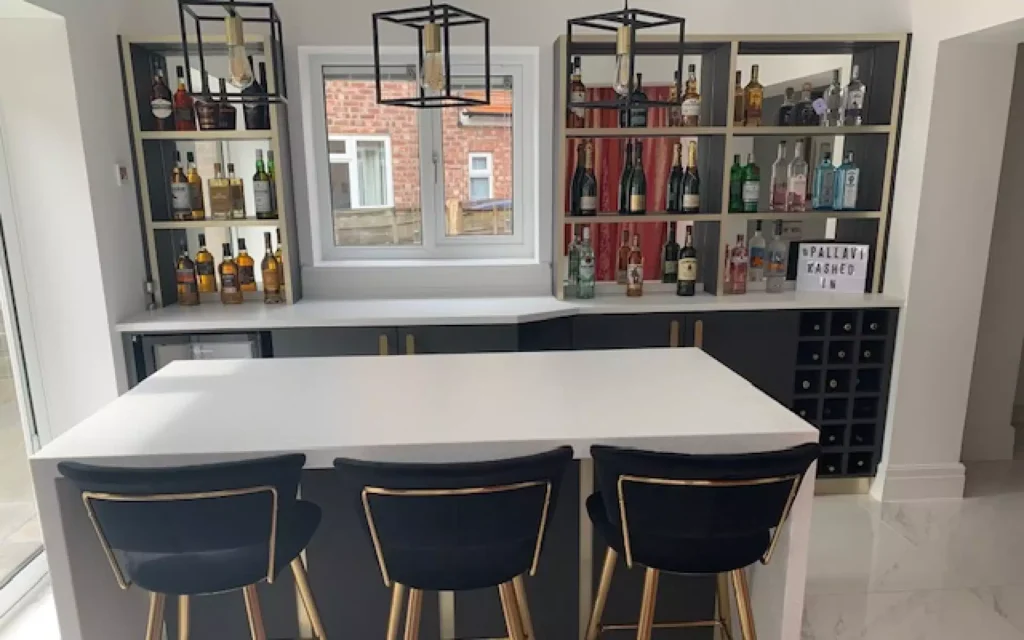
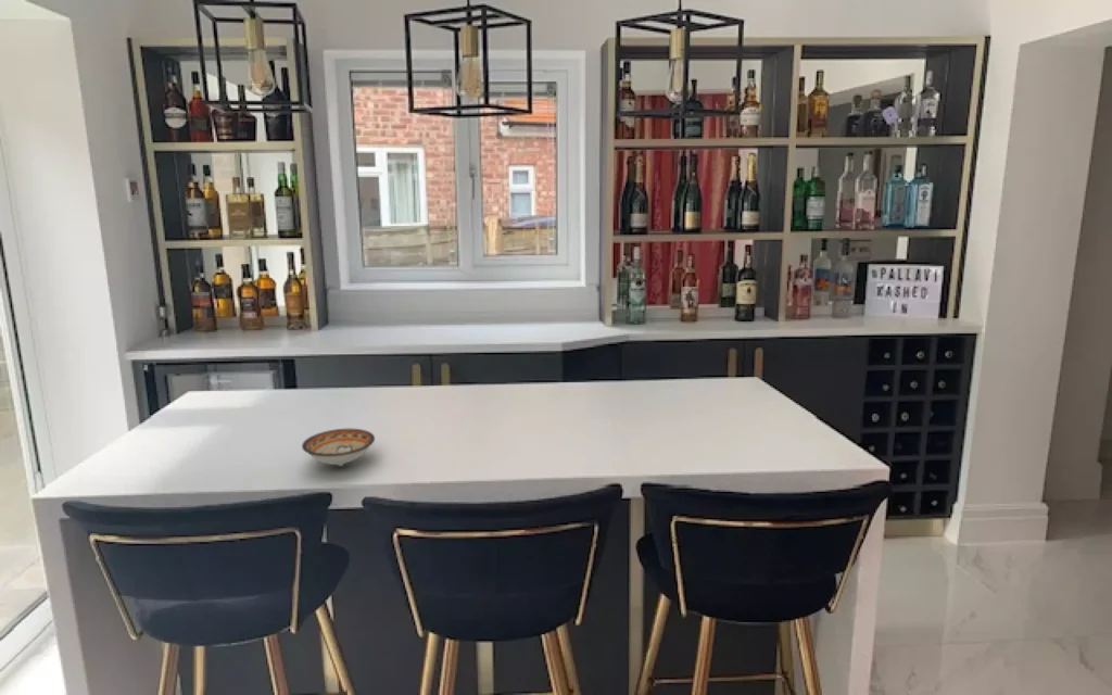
+ bowl (339, 452)
